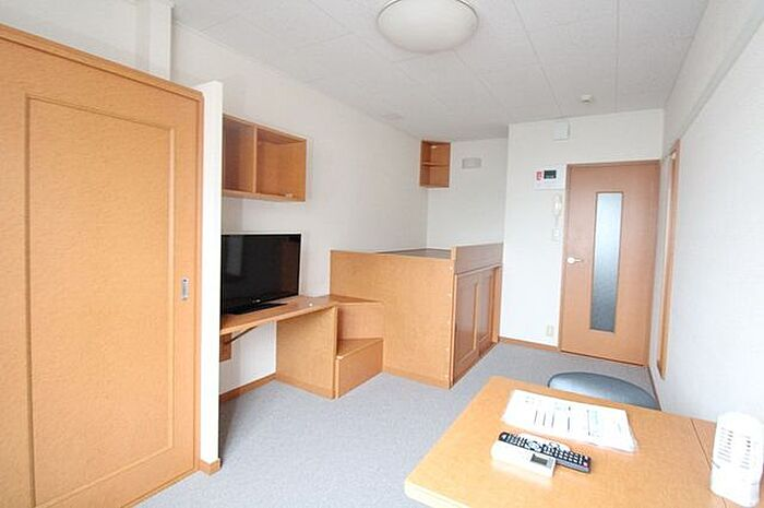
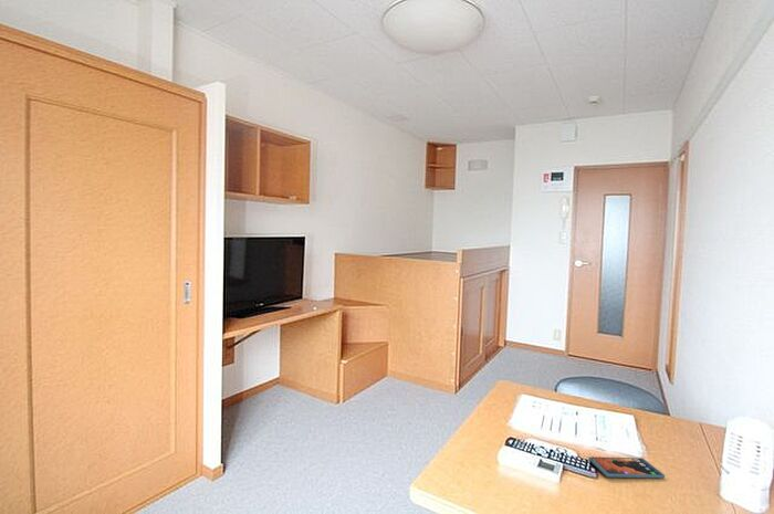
+ smartphone (625, 466)
